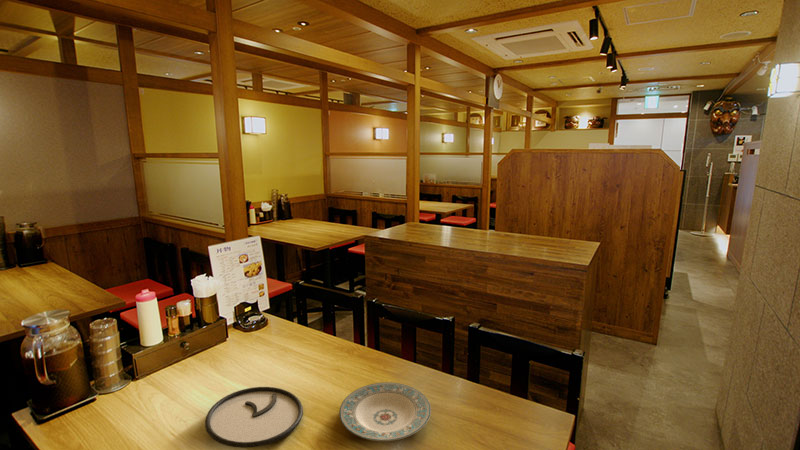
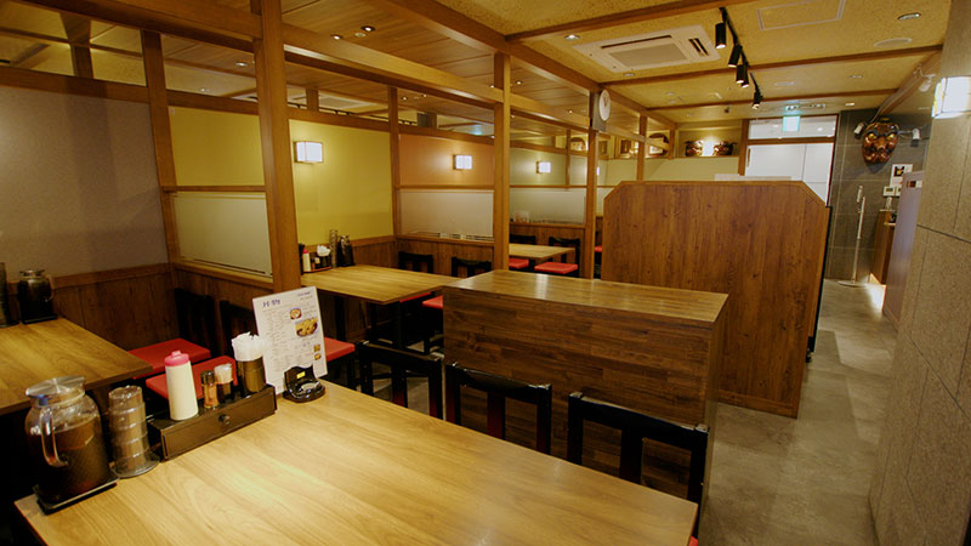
- plate (256, 413)
- plate (385, 413)
